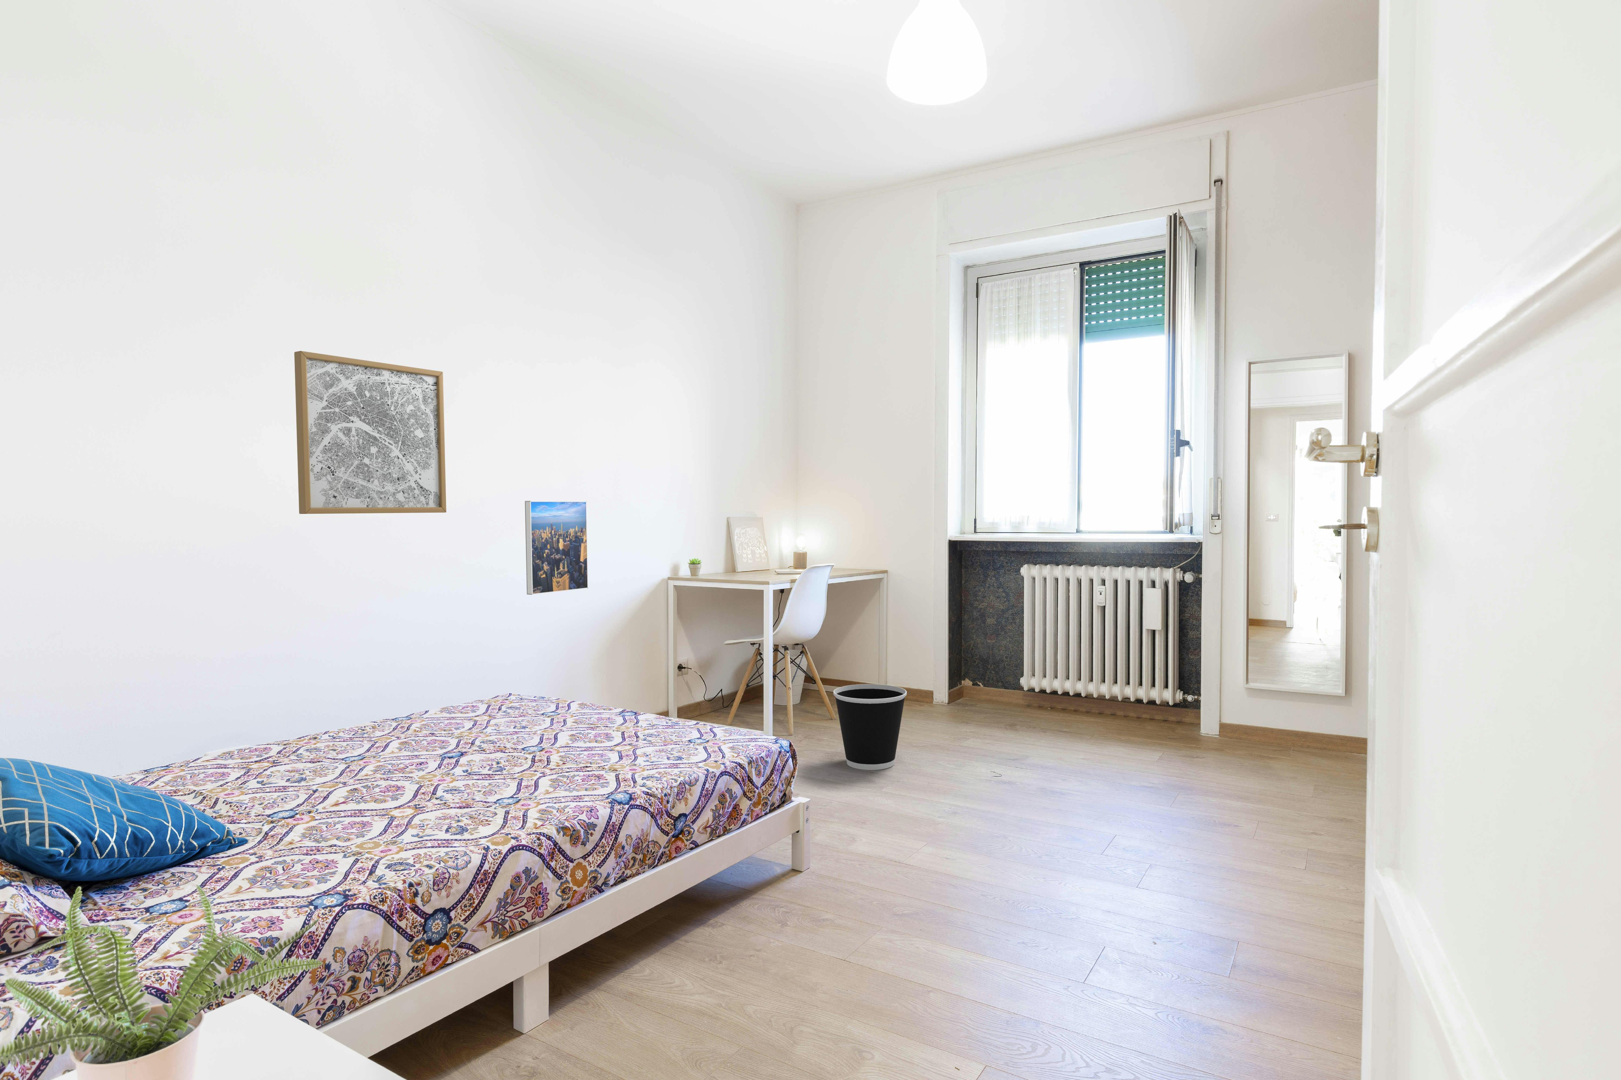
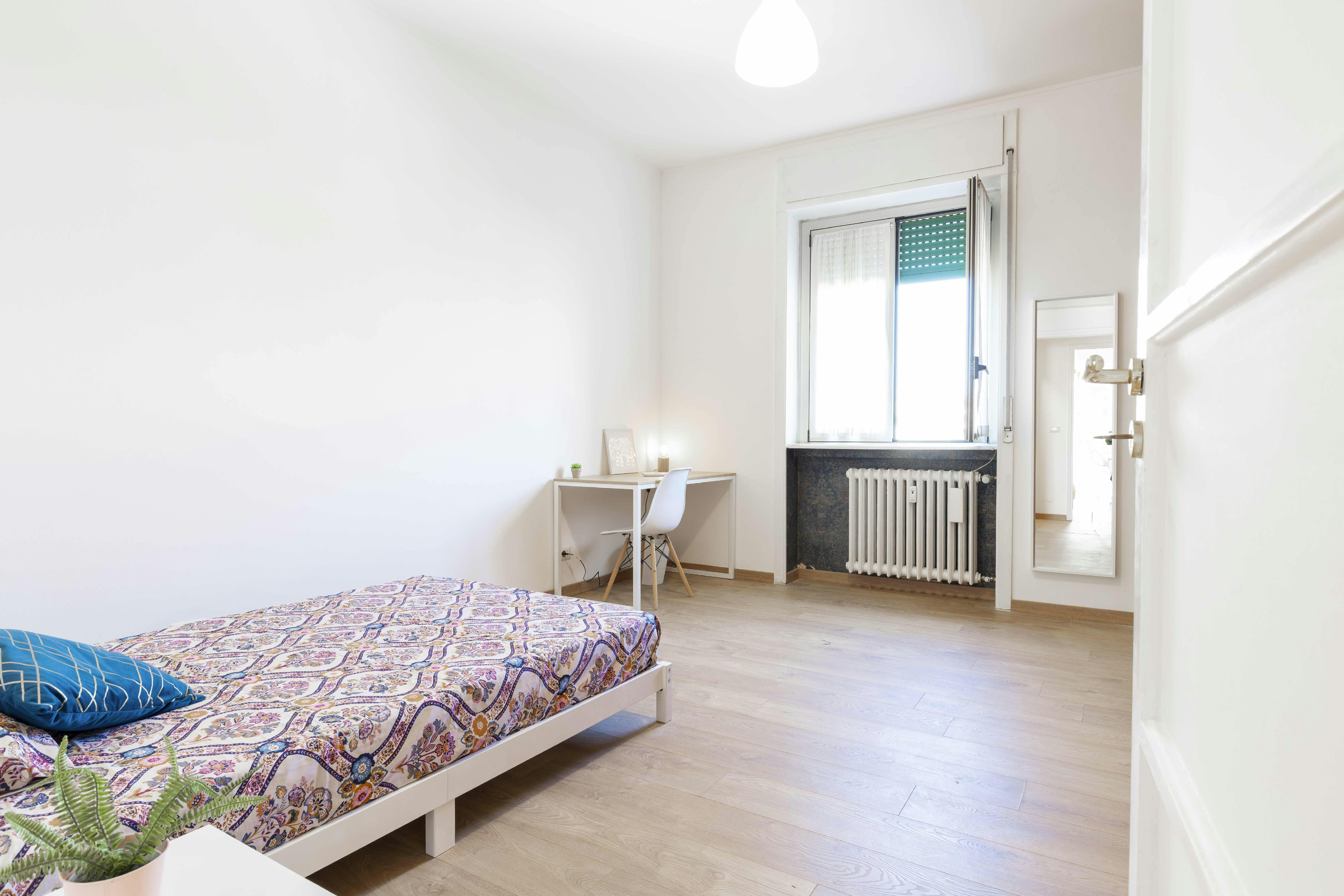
- wall art (375, 438)
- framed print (557, 546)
- wastebasket (870, 727)
